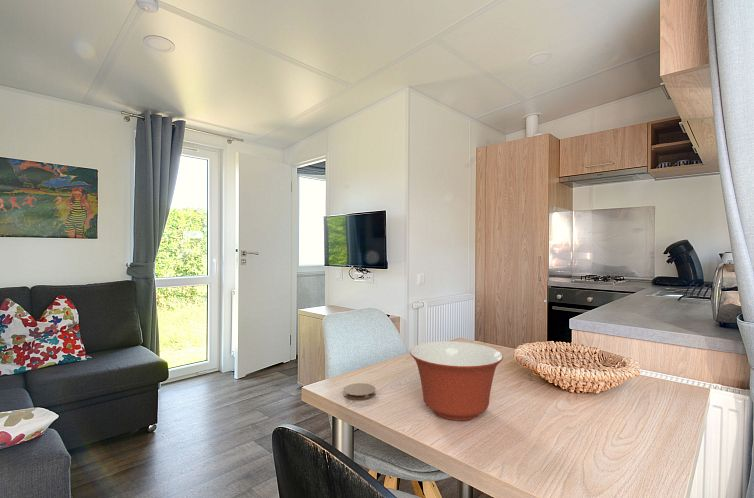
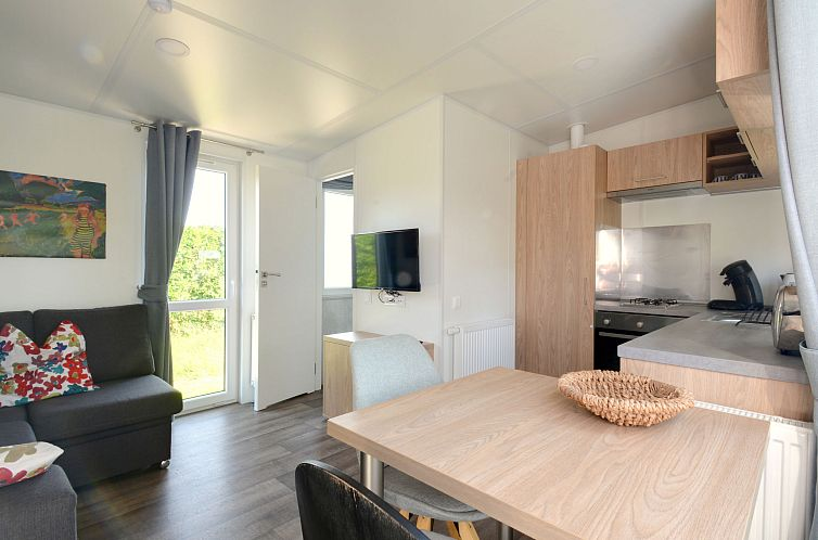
- mixing bowl (455, 381)
- coaster (359, 391)
